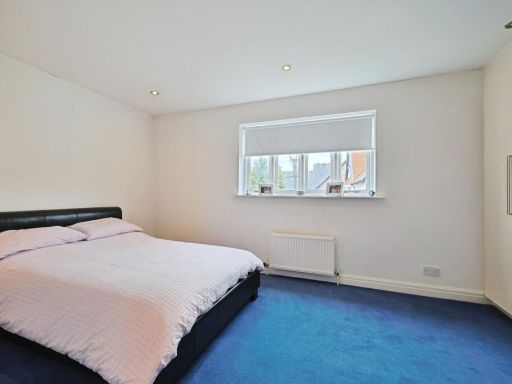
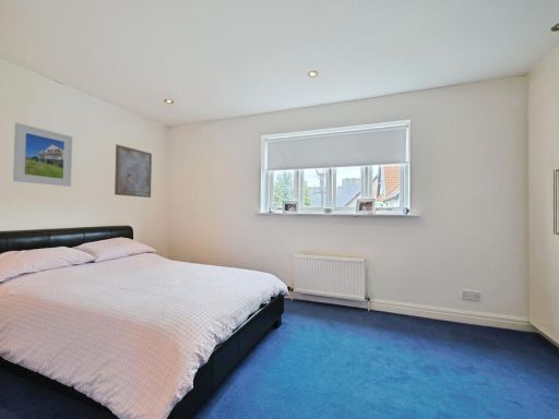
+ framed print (45, 156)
+ wall art (134, 172)
